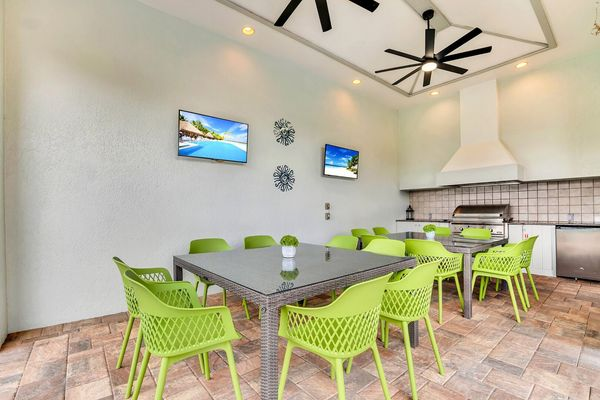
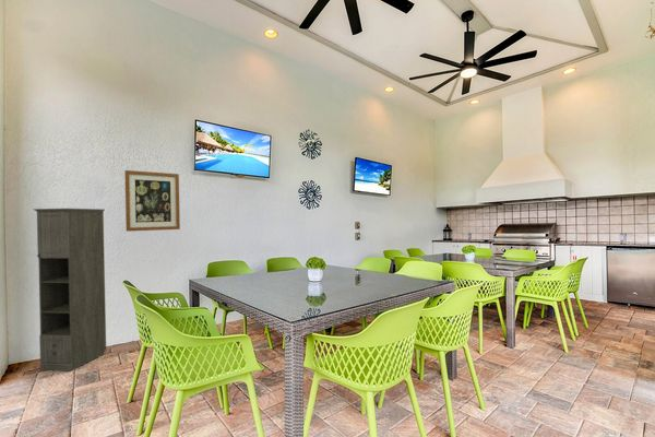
+ wall art (153, 201)
+ storage cabinet (72, 285)
